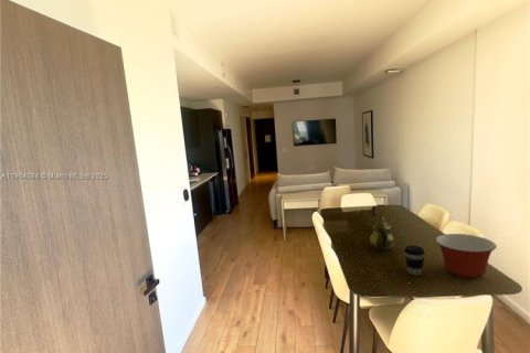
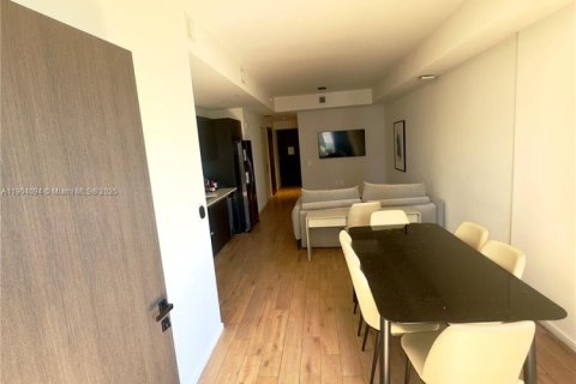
- mixing bowl (464, 257)
- teapot (382, 228)
- coffee cup (414, 260)
